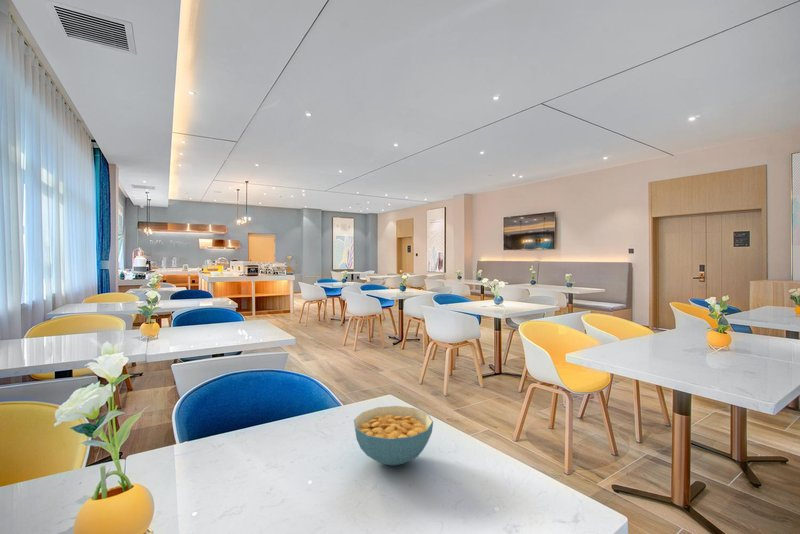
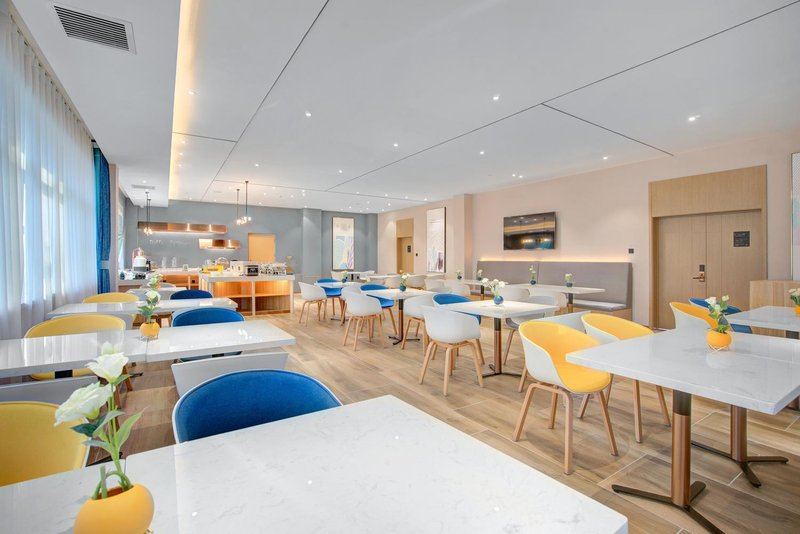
- cereal bowl (393, 440)
